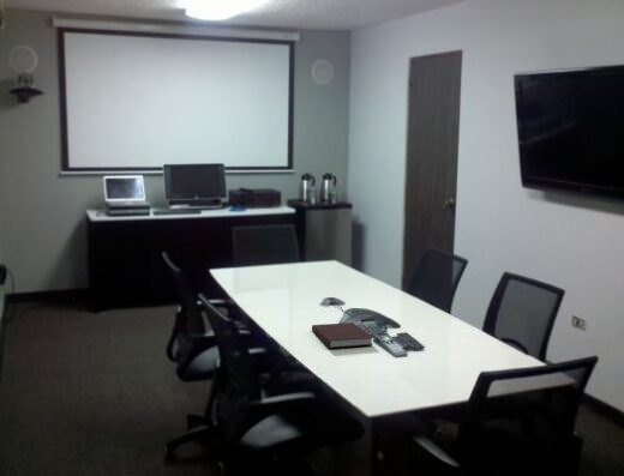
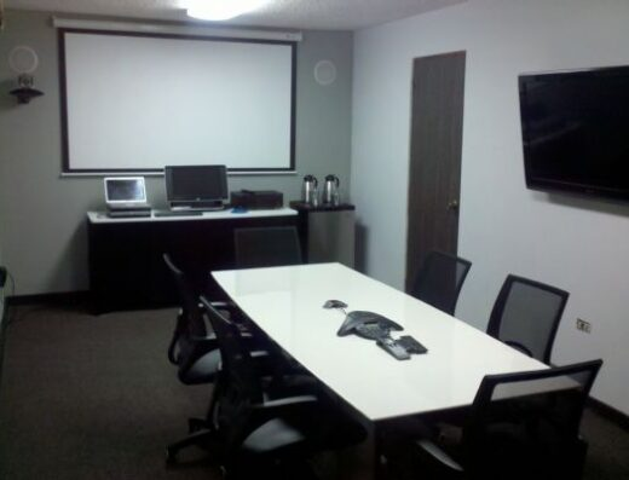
- notebook (341, 335)
